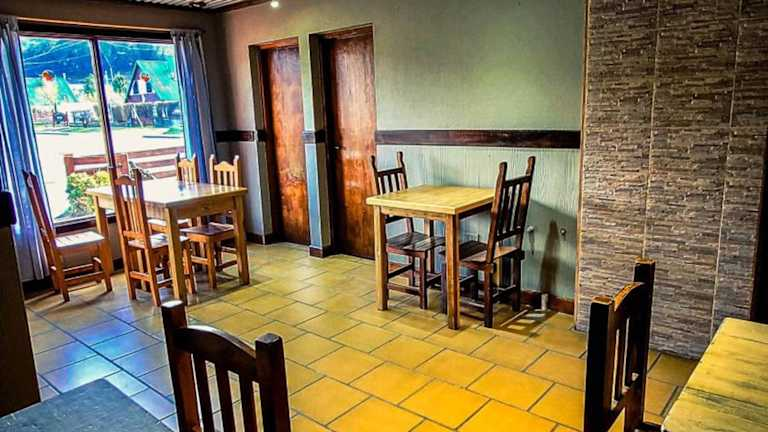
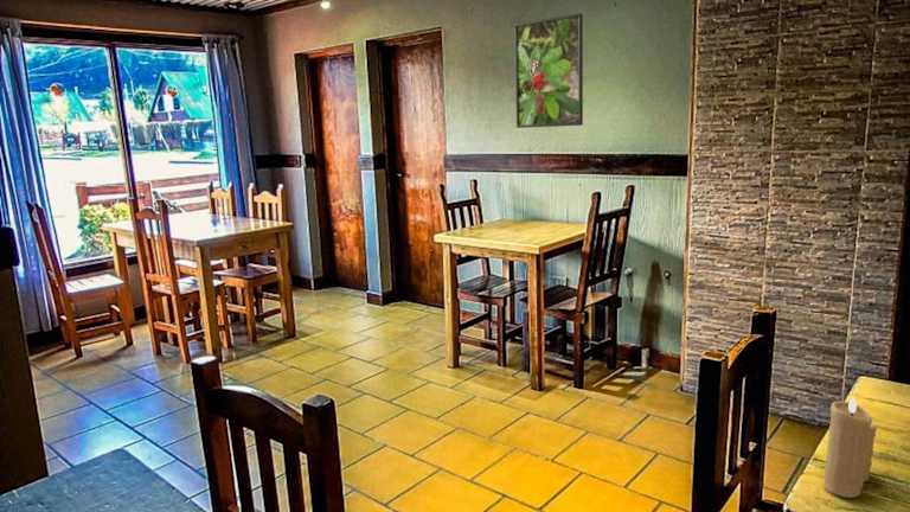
+ candle (851, 436)
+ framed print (547, 73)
